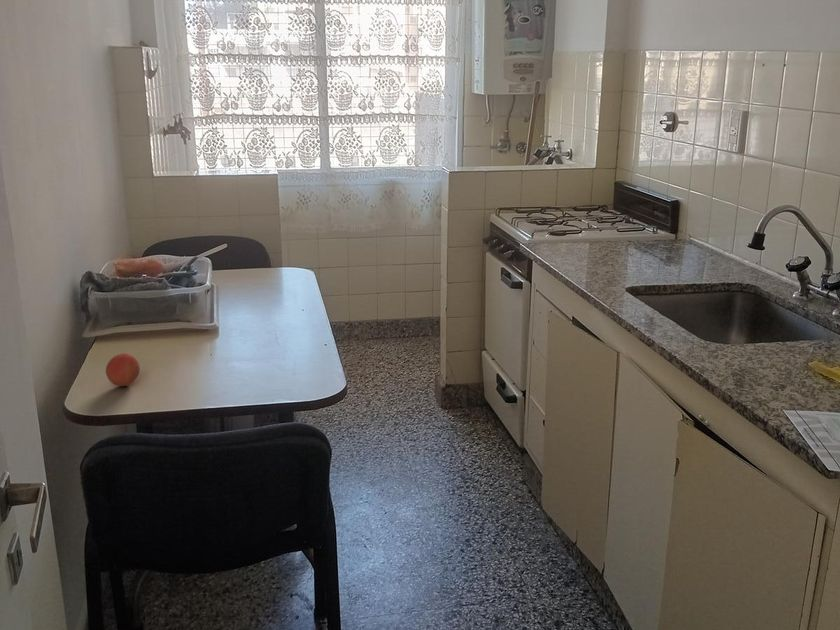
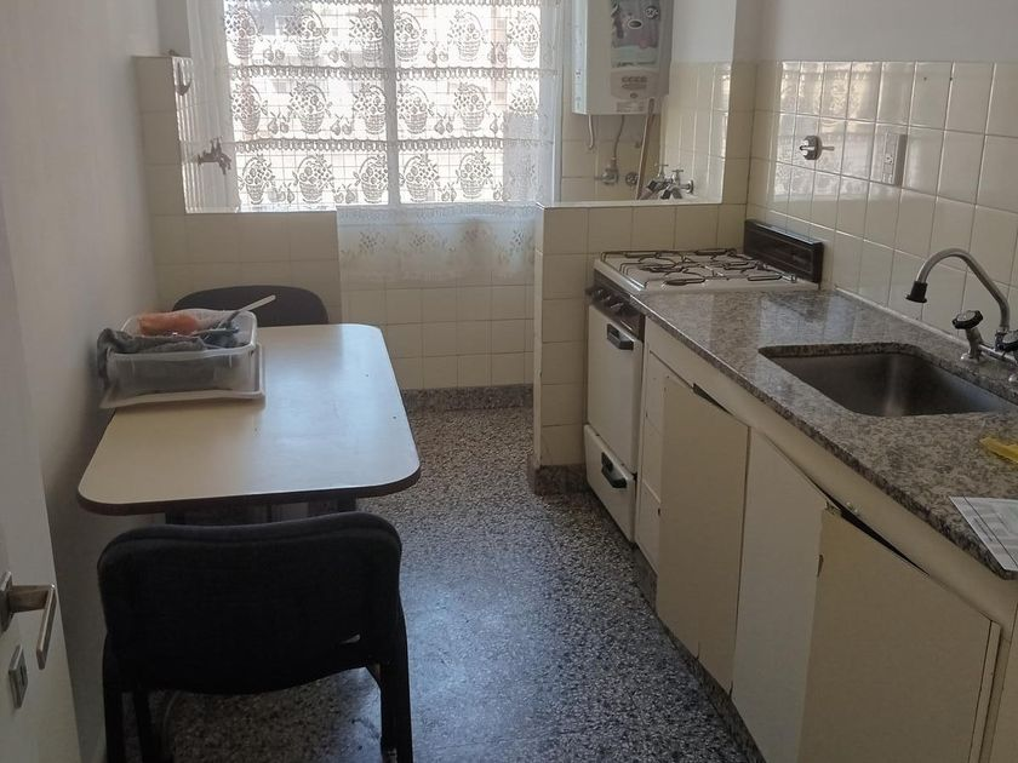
- fruit (122, 369)
